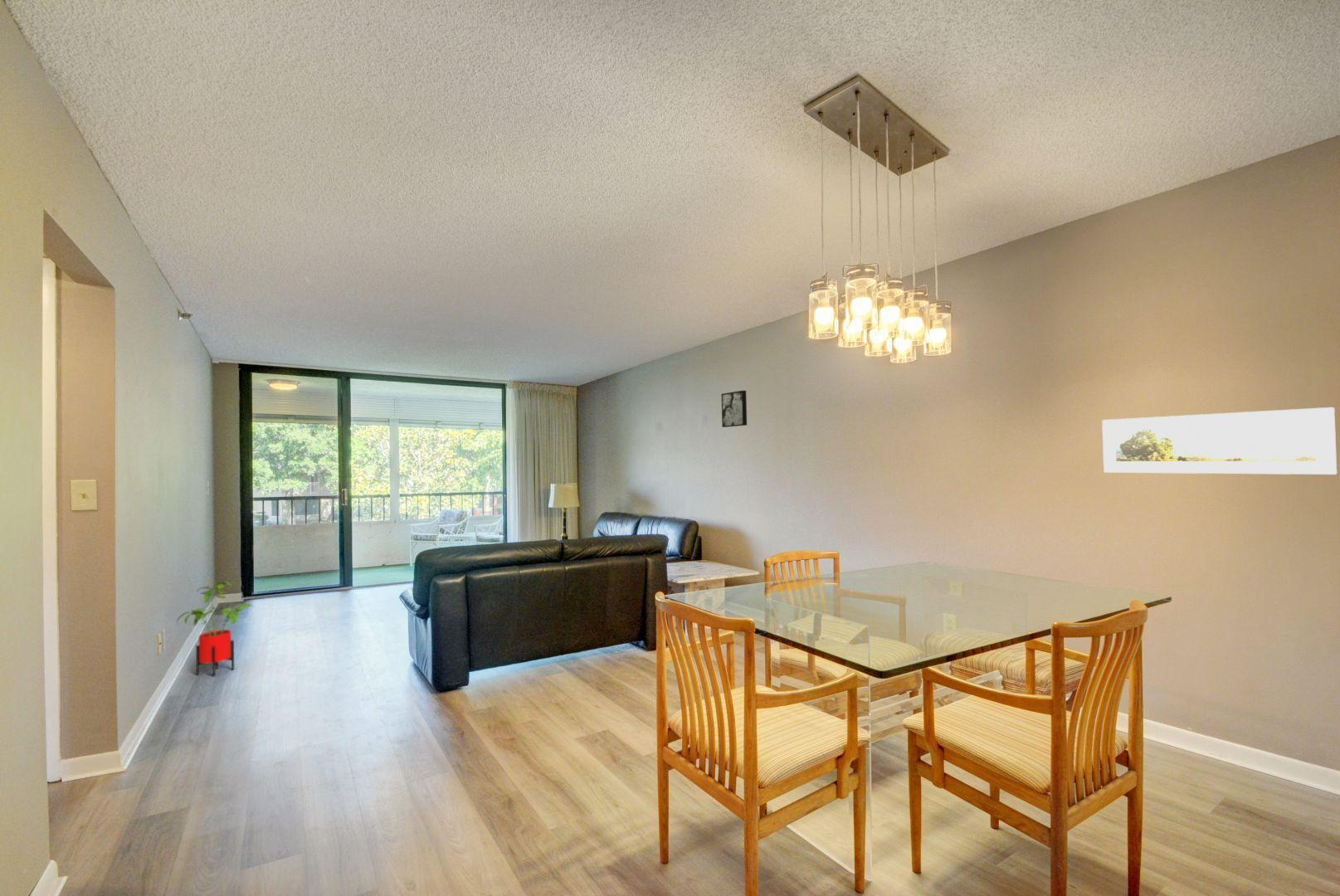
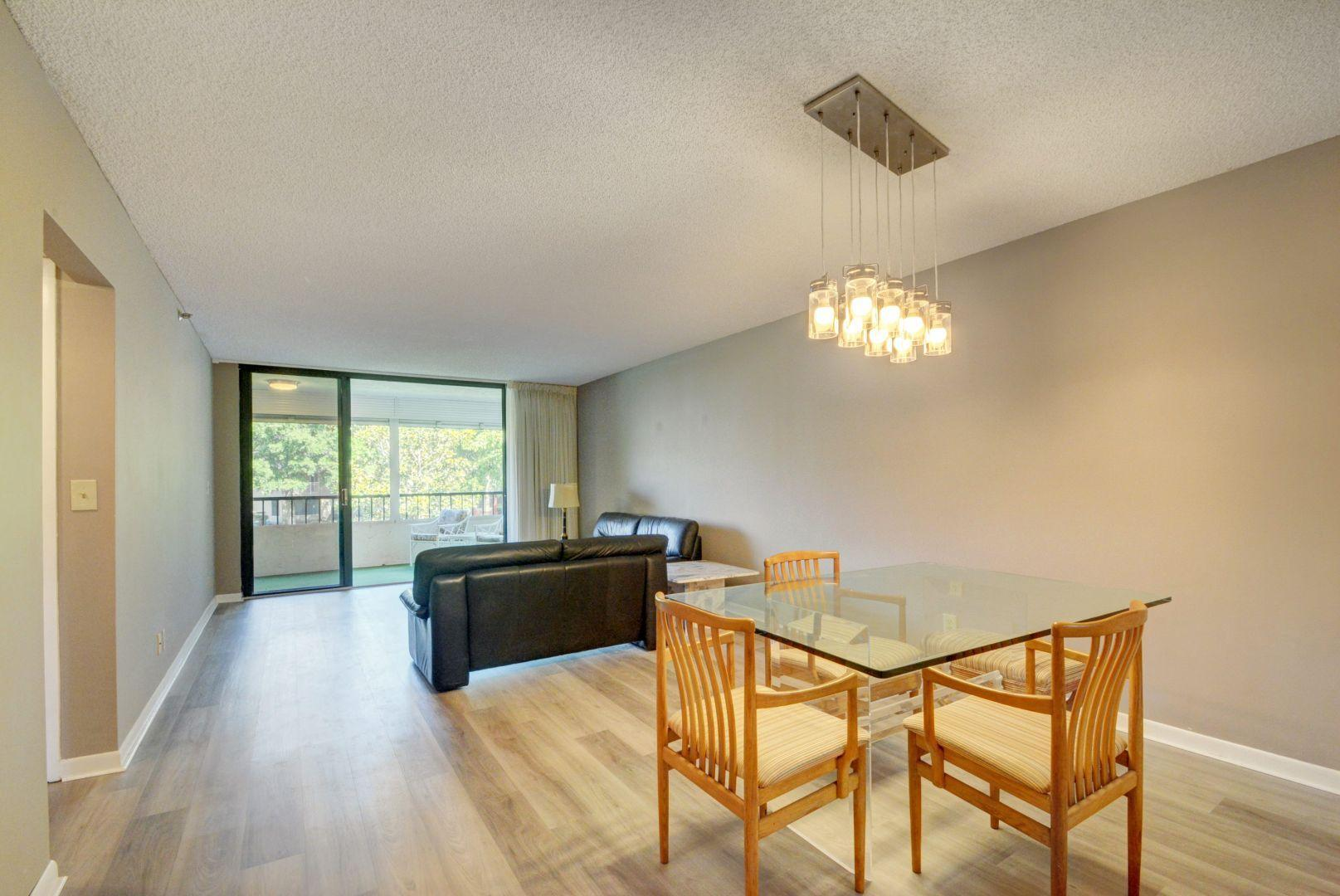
- house plant (214, 627)
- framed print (1205, 443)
- wall art (733, 409)
